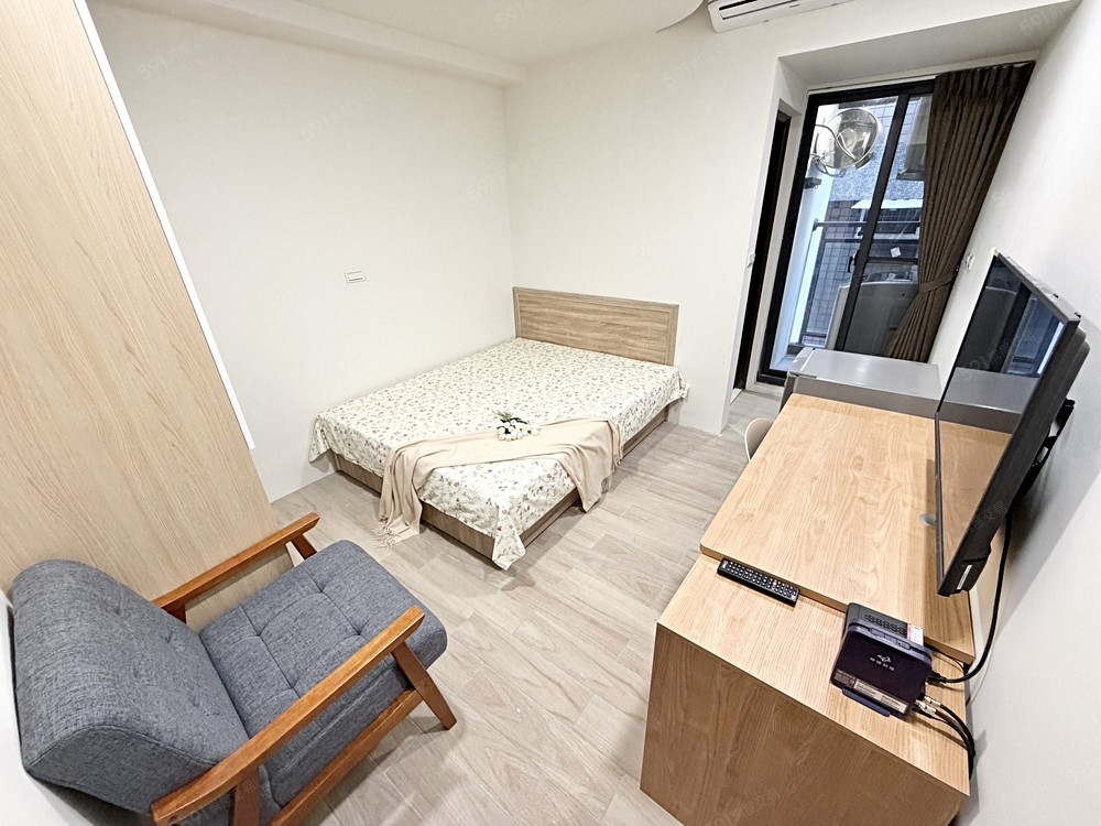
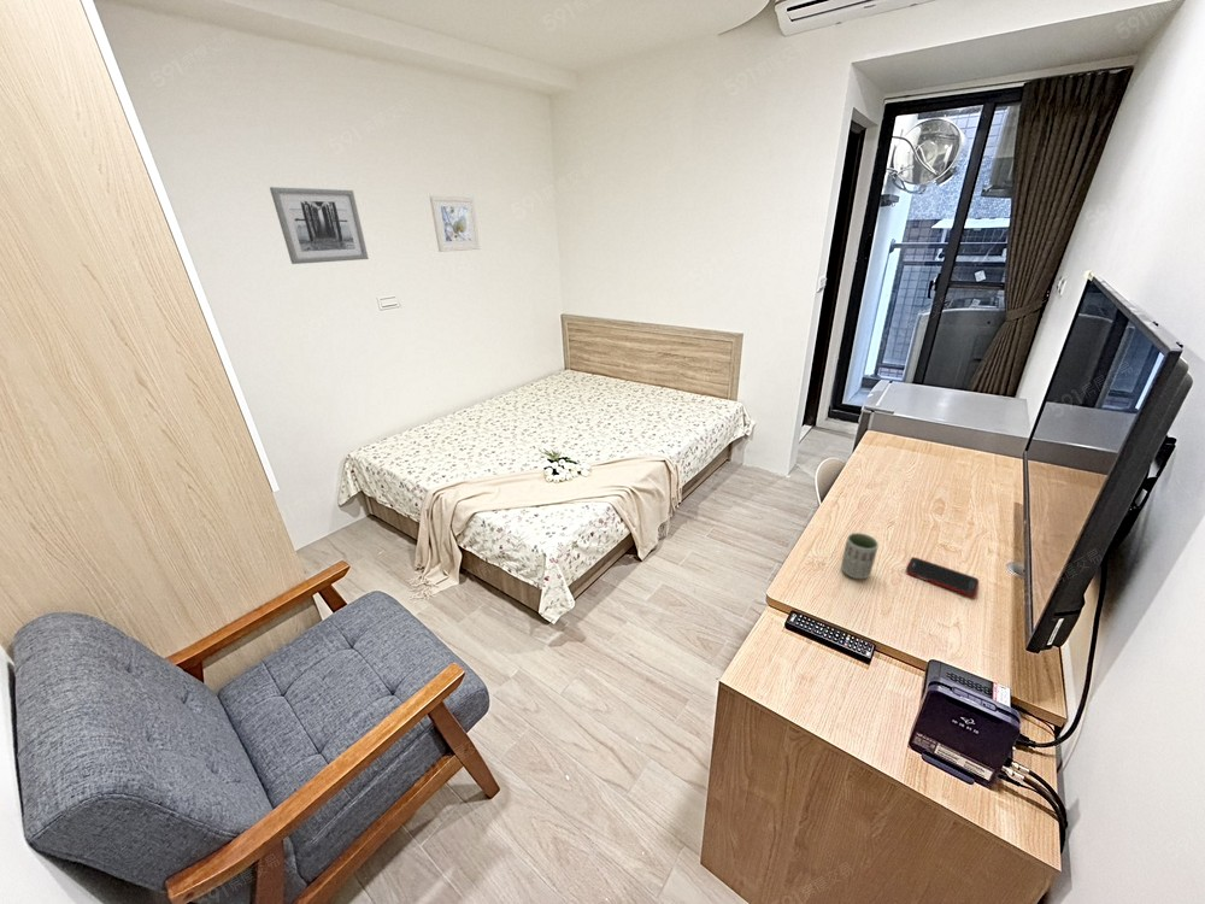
+ wall art (323, 225)
+ cell phone (941, 576)
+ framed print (455, 223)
+ cup (858, 556)
